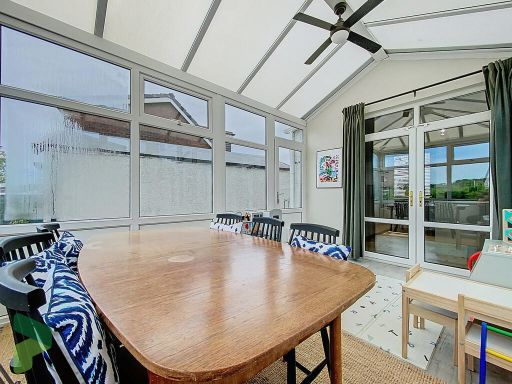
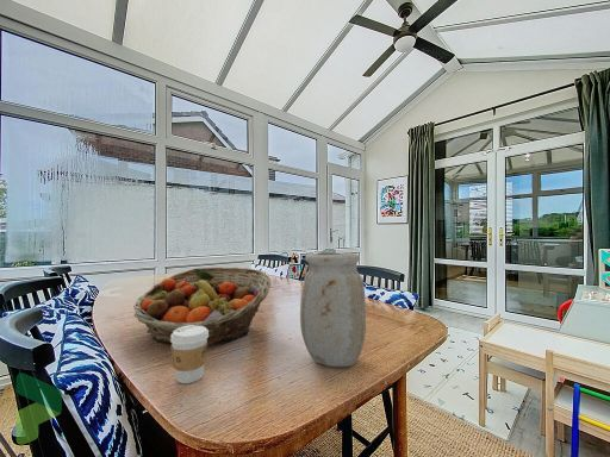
+ coffee cup (189, 352)
+ fruit basket (205, 301)
+ vase (332, 306)
